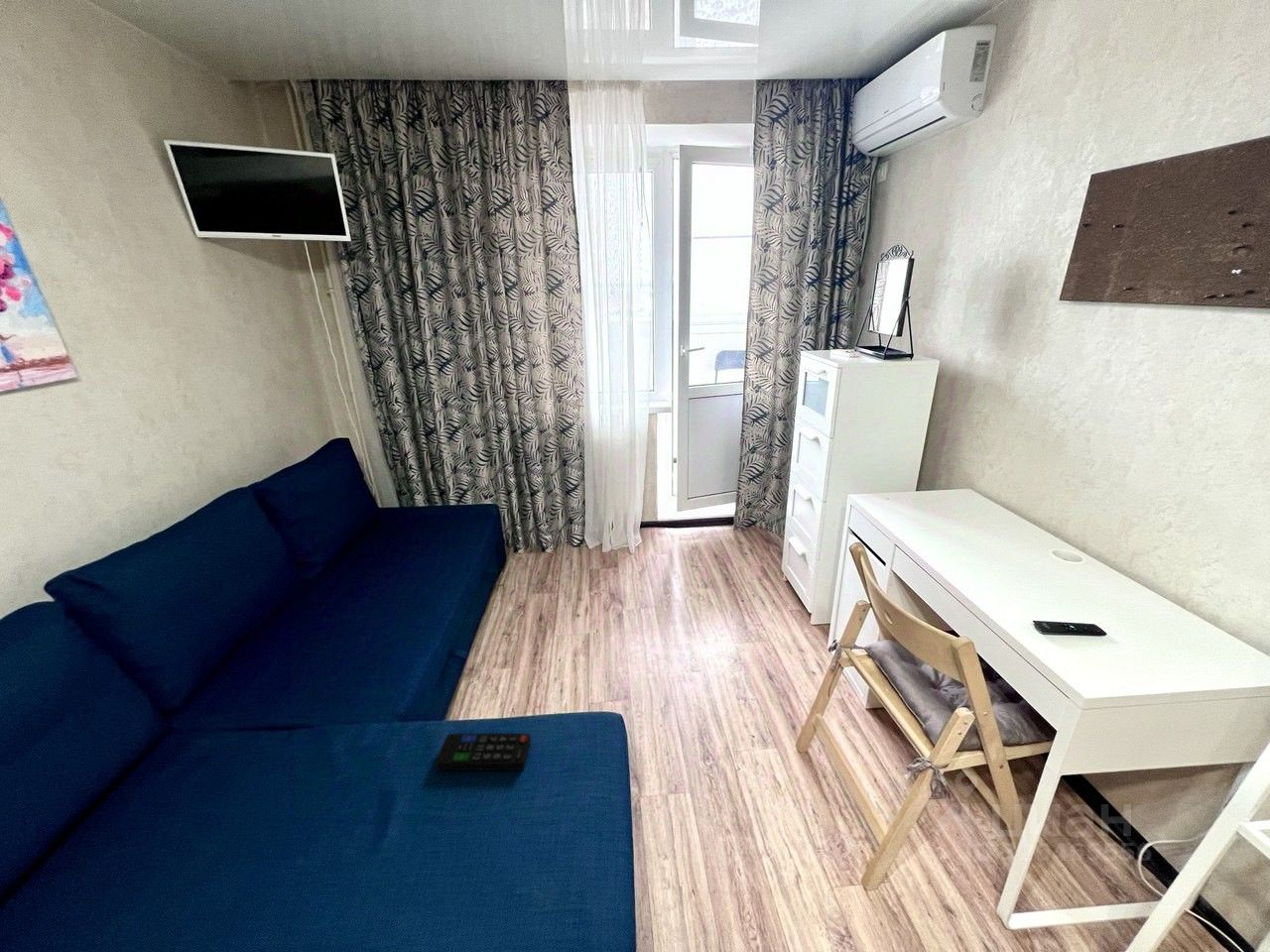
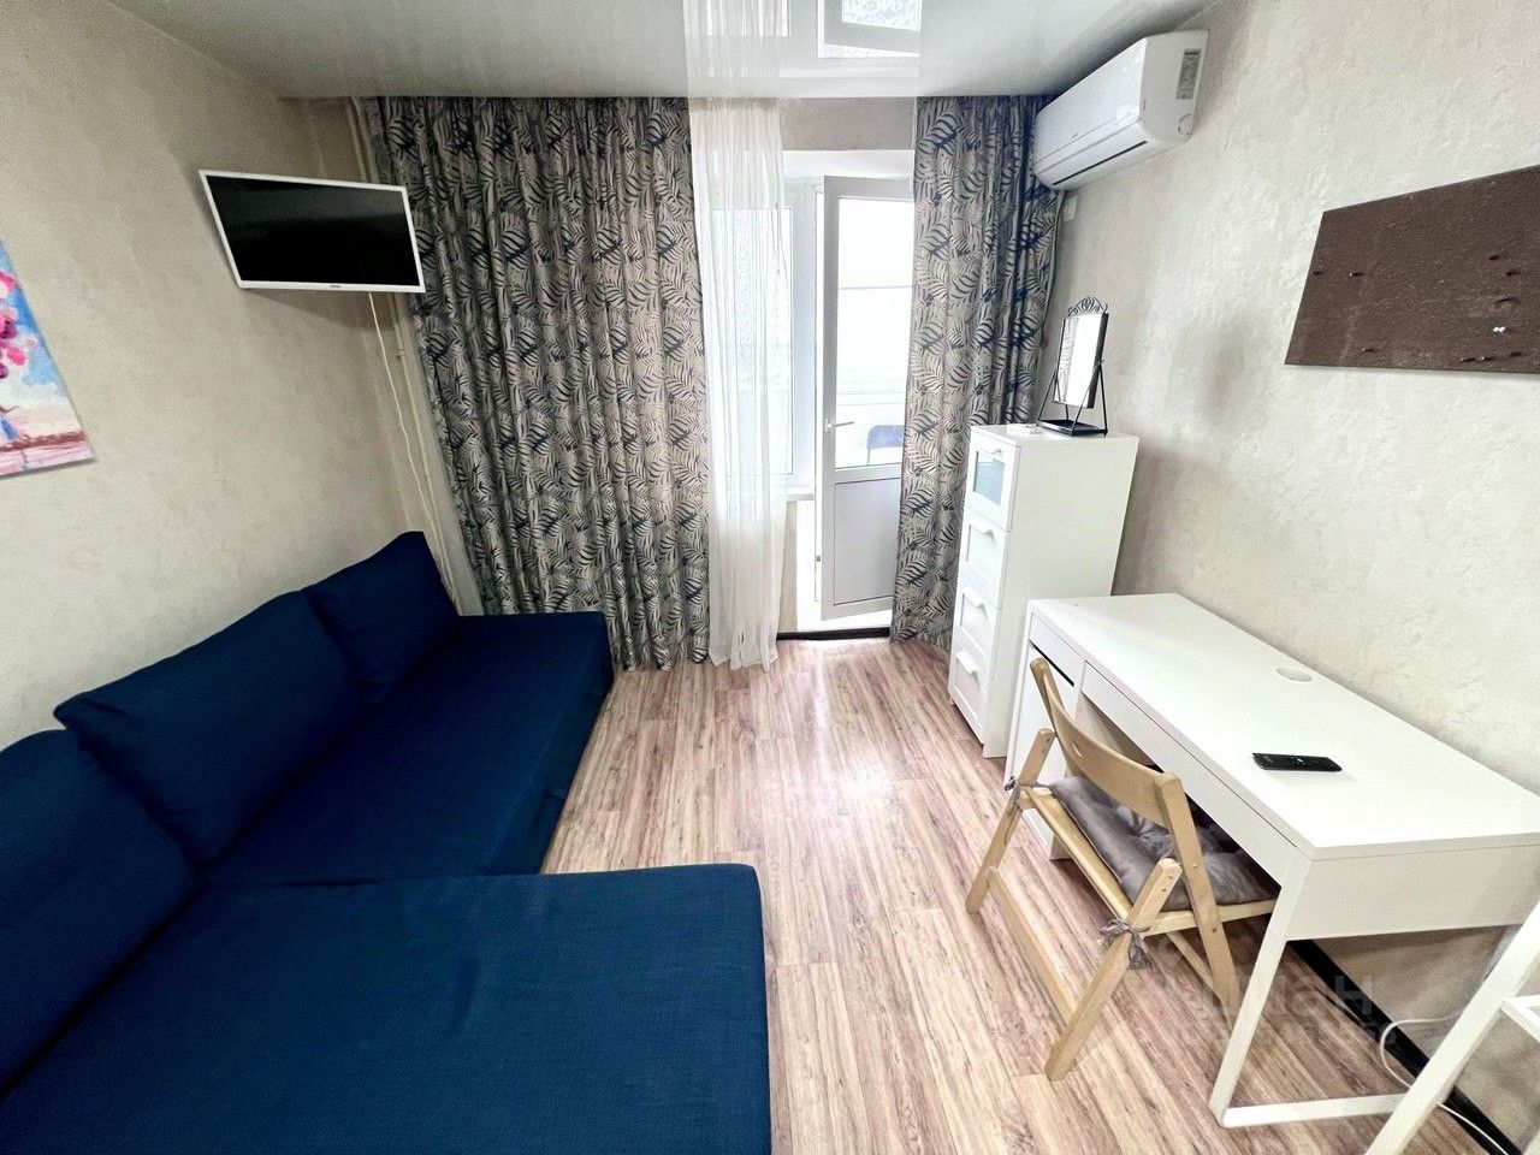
- remote control (484, 751)
